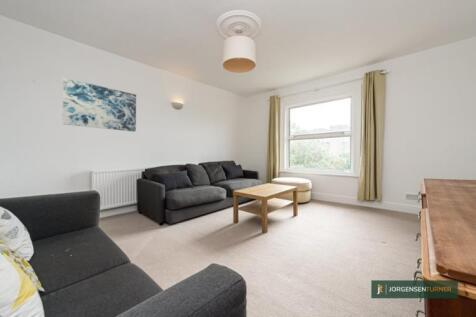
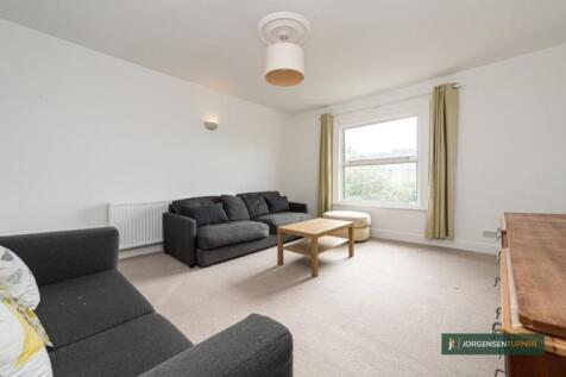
- wall art (103, 107)
